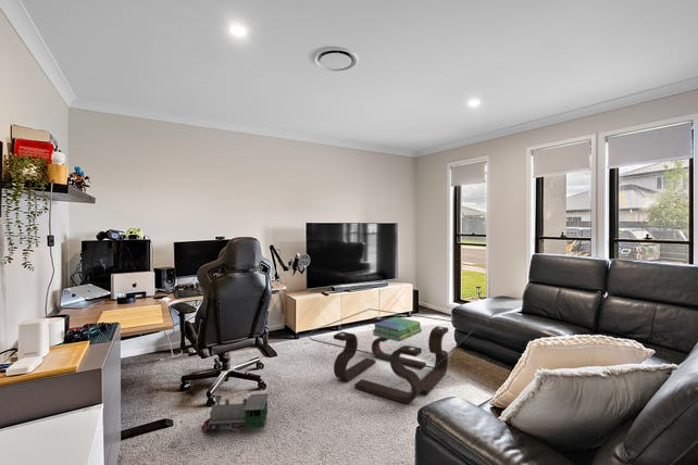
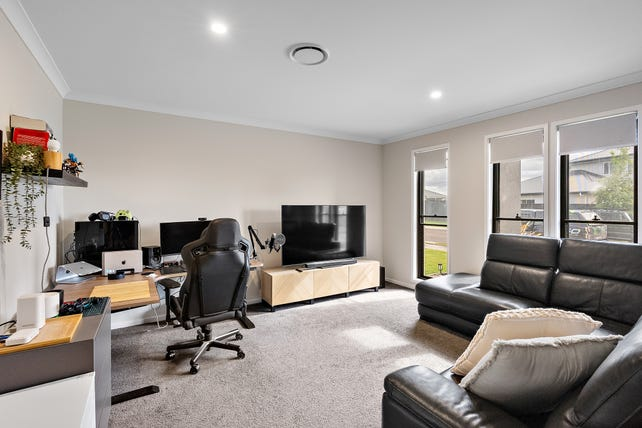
- toy train (239, 412)
- coffee table (392, 352)
- stack of books (397, 327)
